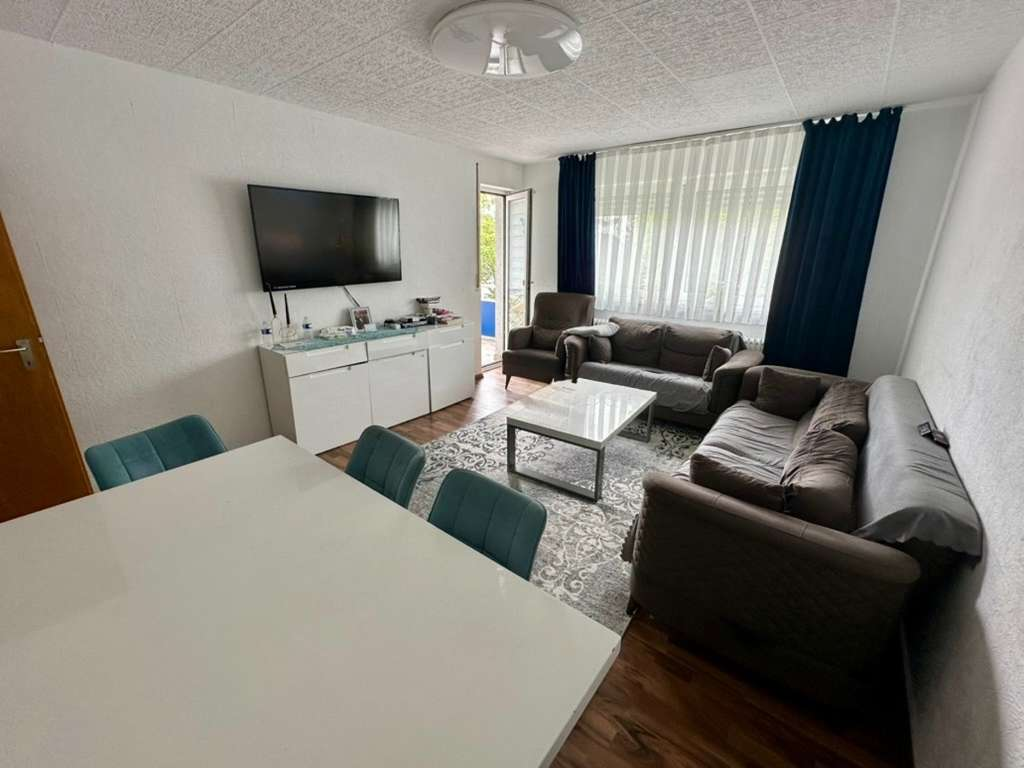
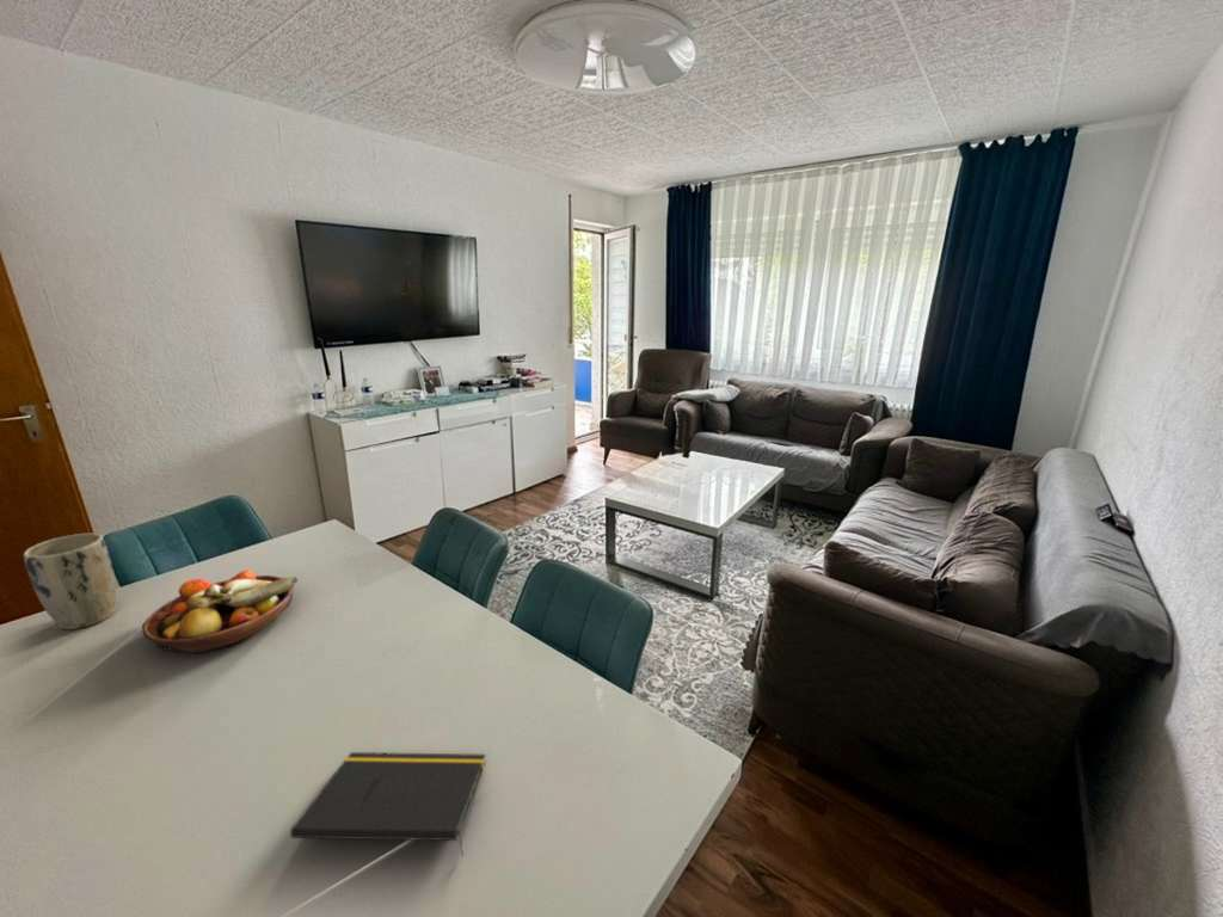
+ plant pot (75, 581)
+ fruit bowl (223, 599)
+ notepad (398, 792)
